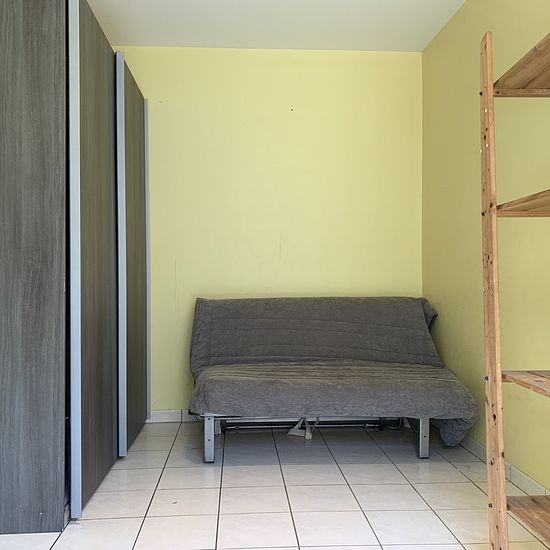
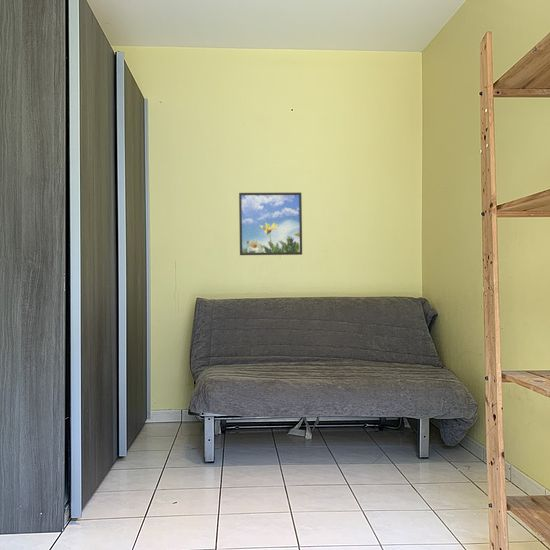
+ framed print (270, 223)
